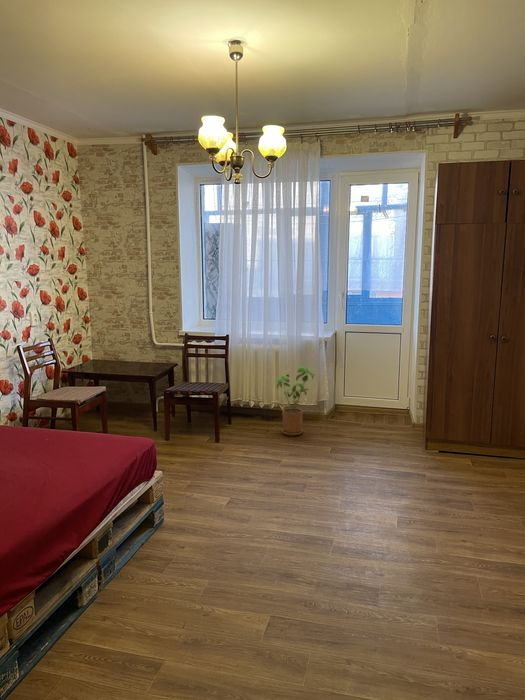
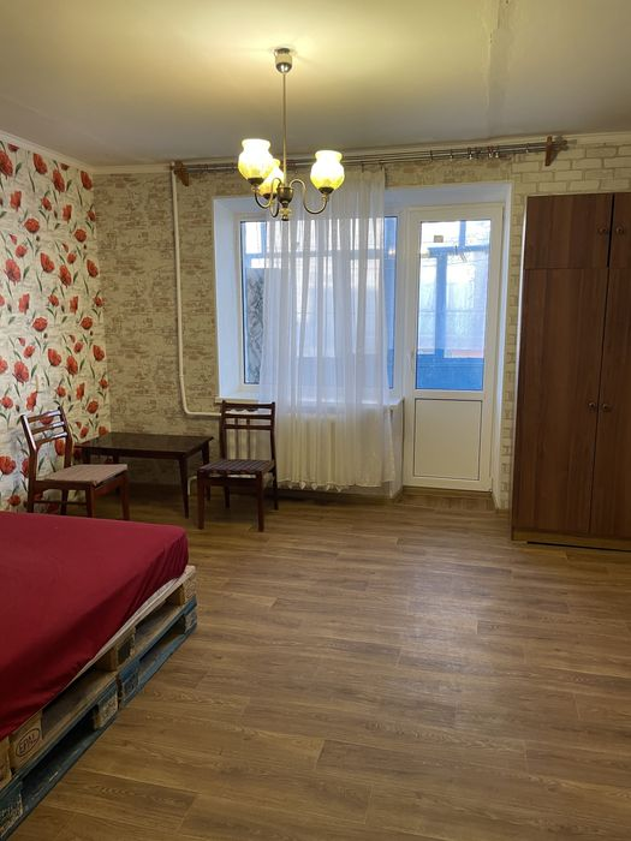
- house plant (295, 401)
